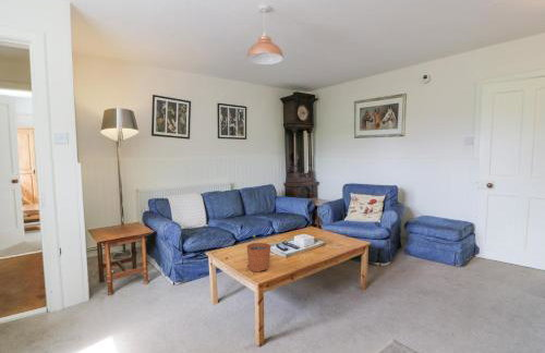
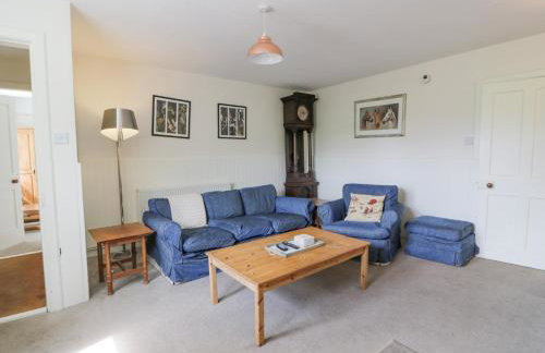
- plant pot (258, 252)
